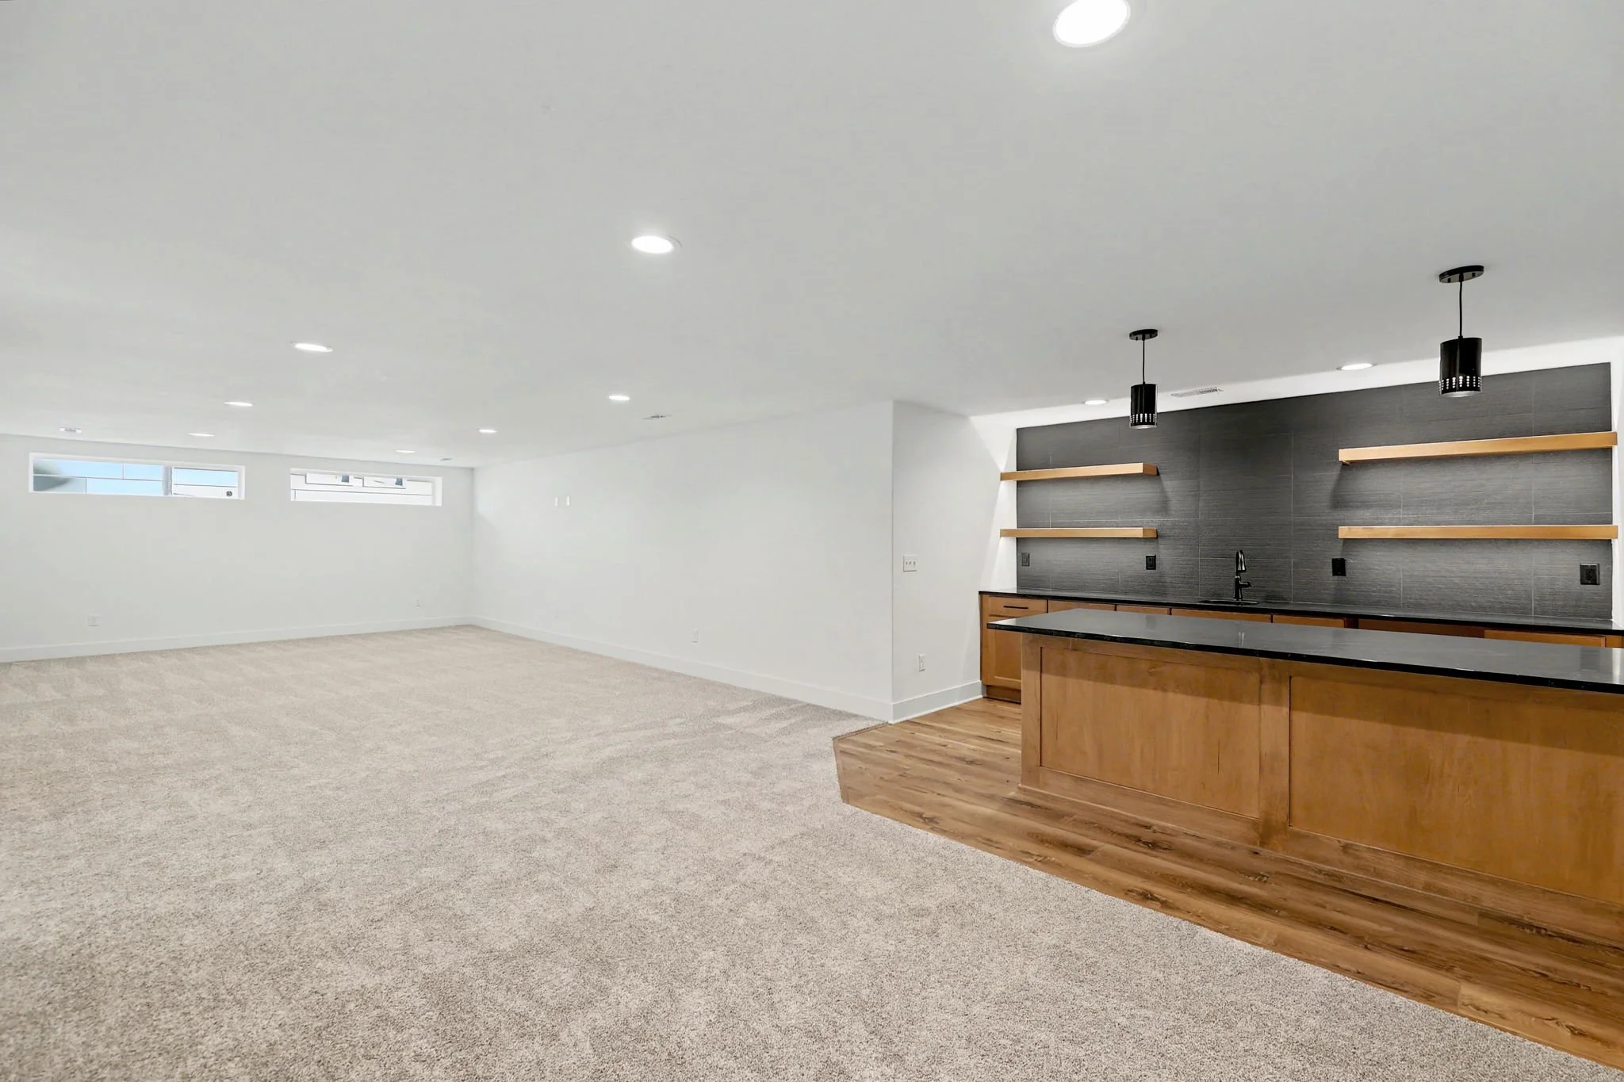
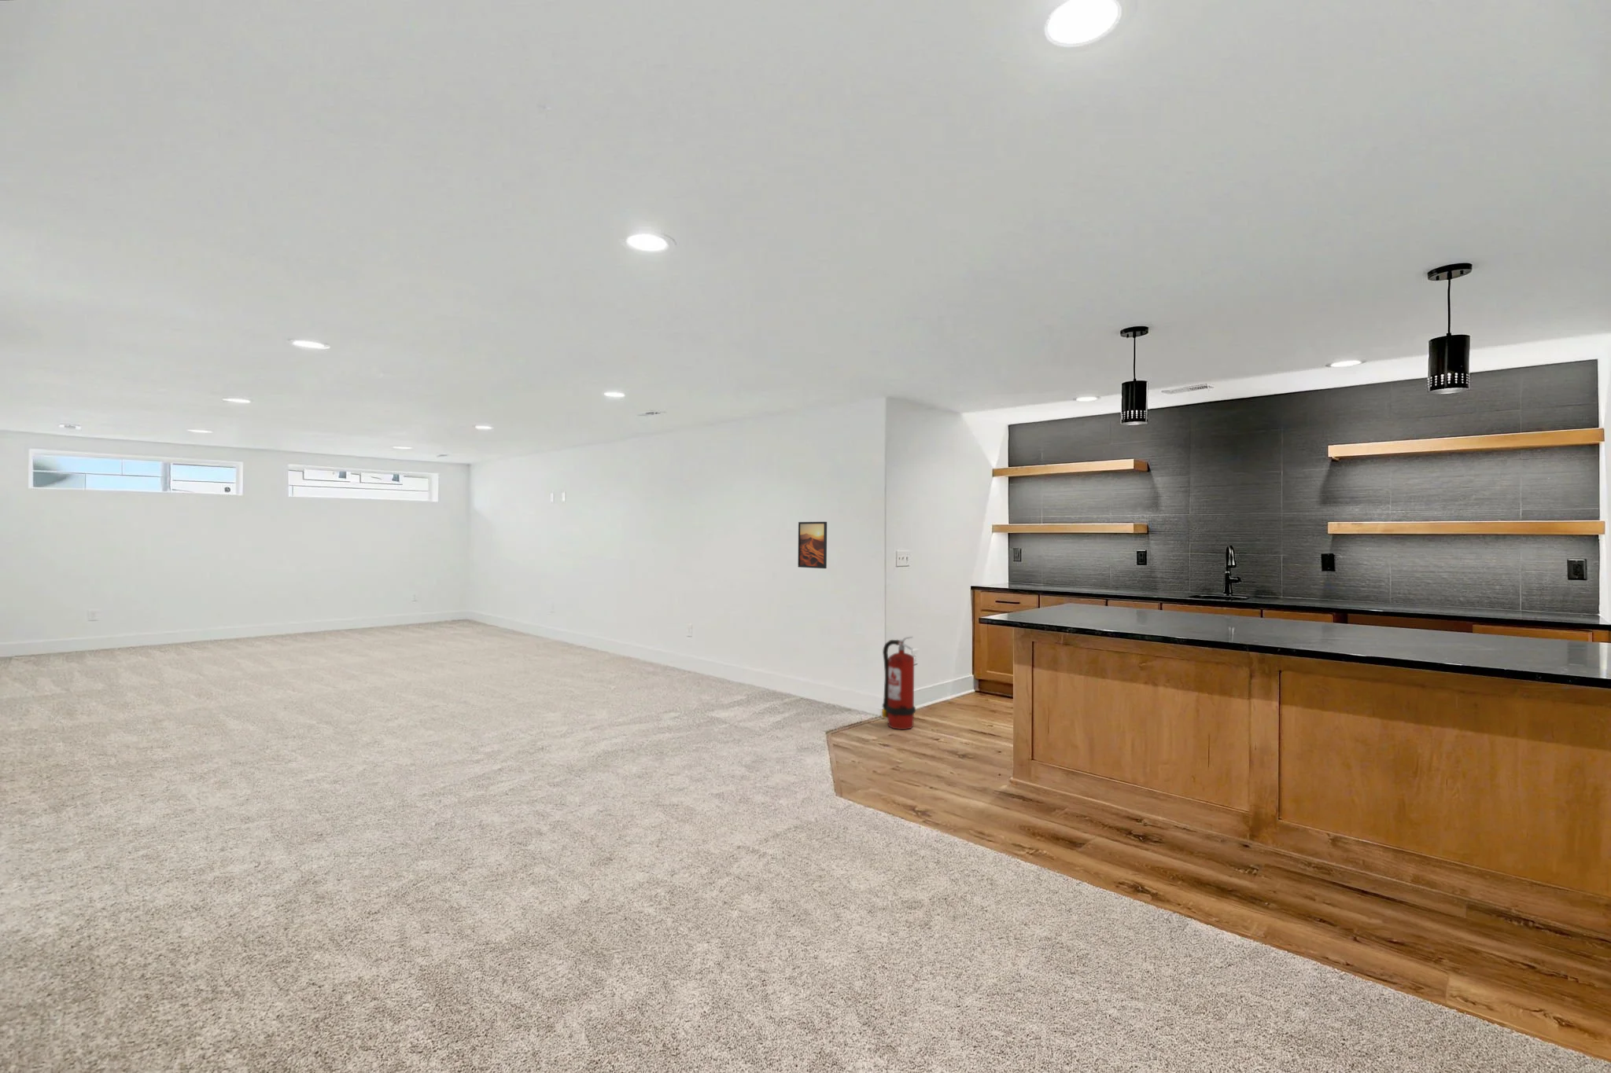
+ fire extinguisher (897, 680)
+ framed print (812, 545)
